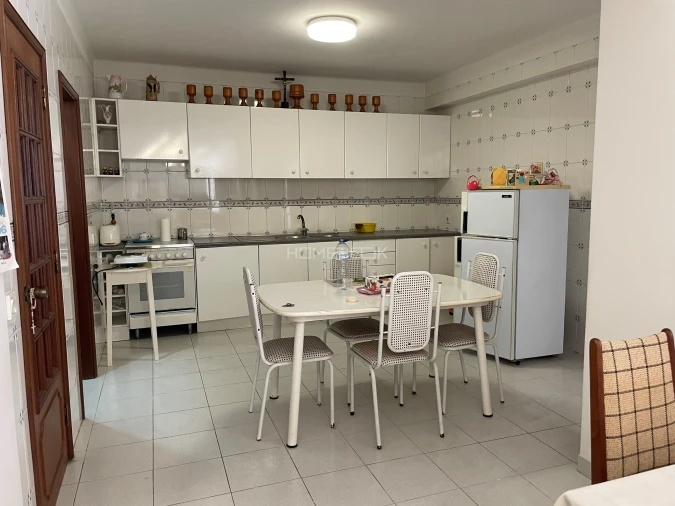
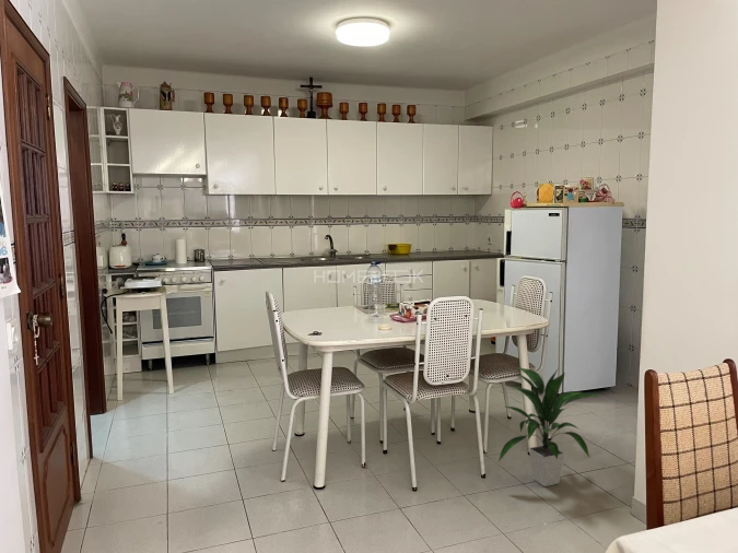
+ indoor plant (542, 423)
